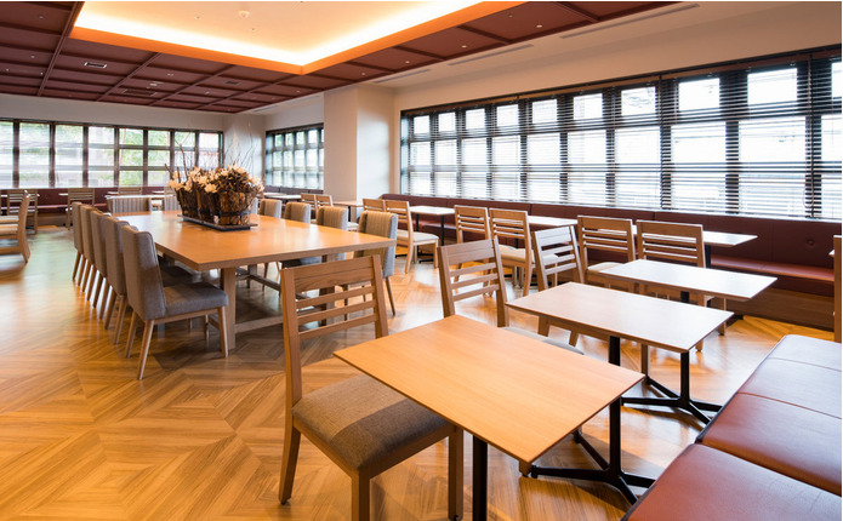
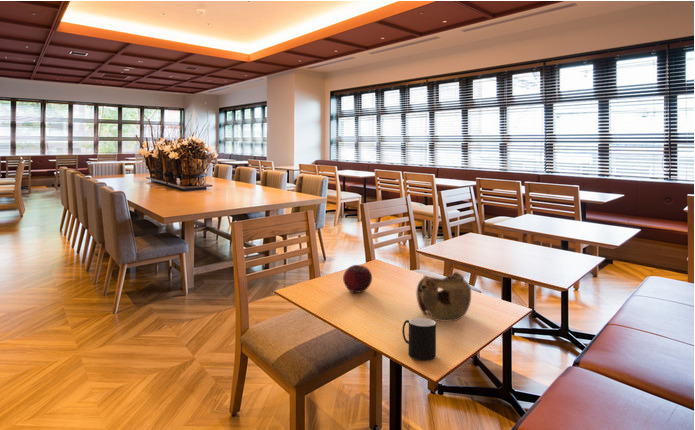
+ fruit (357, 278)
+ cup (417, 336)
+ teapot (438, 296)
